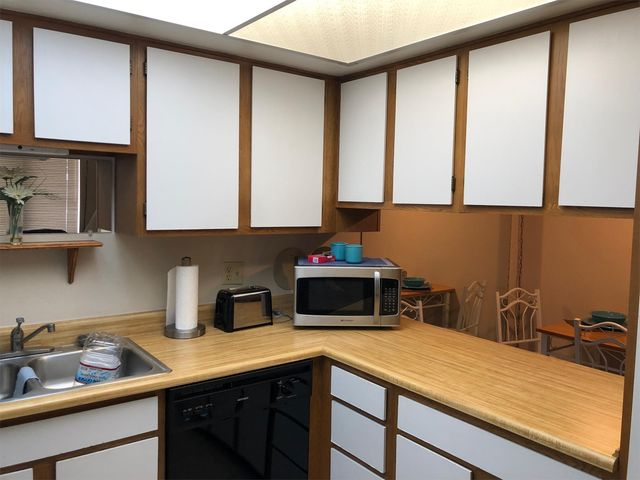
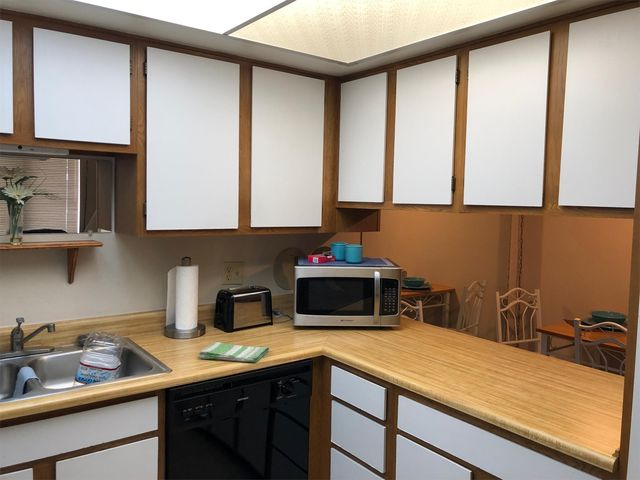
+ dish towel (234, 351)
